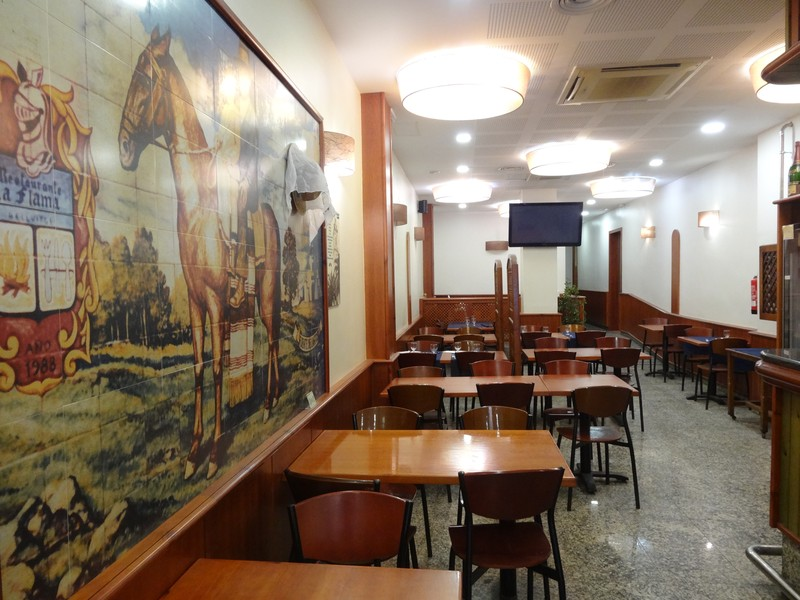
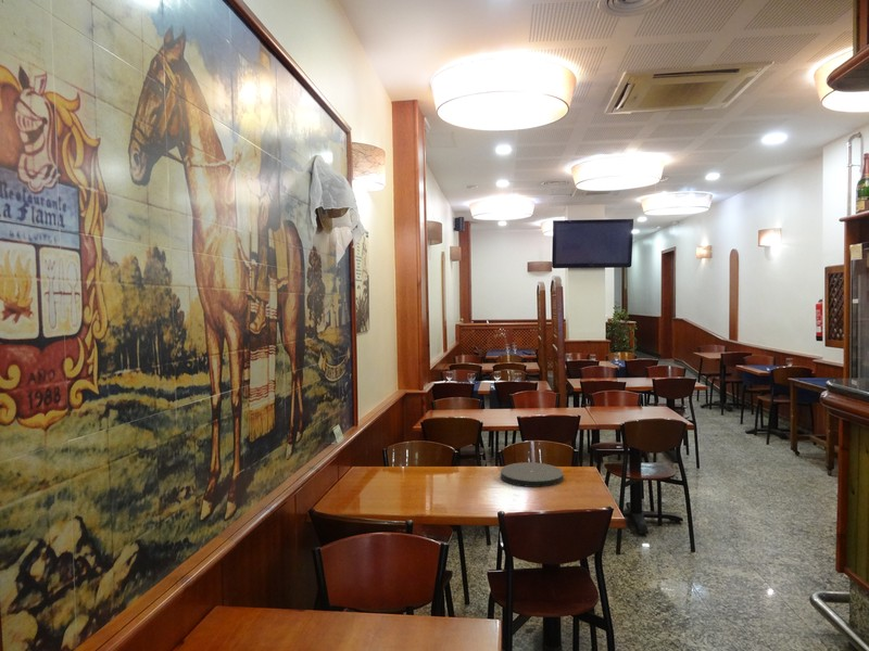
+ plate (531, 474)
